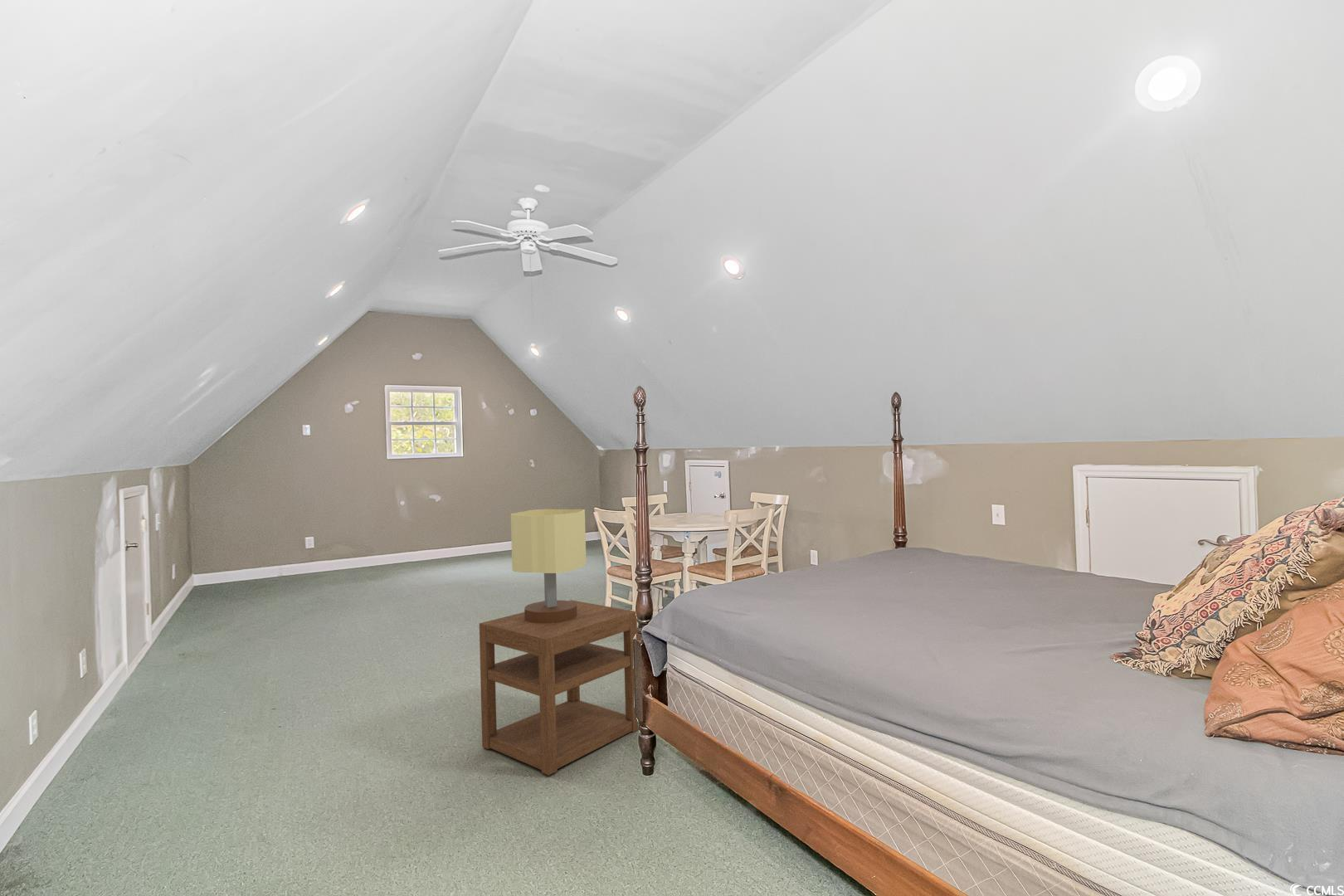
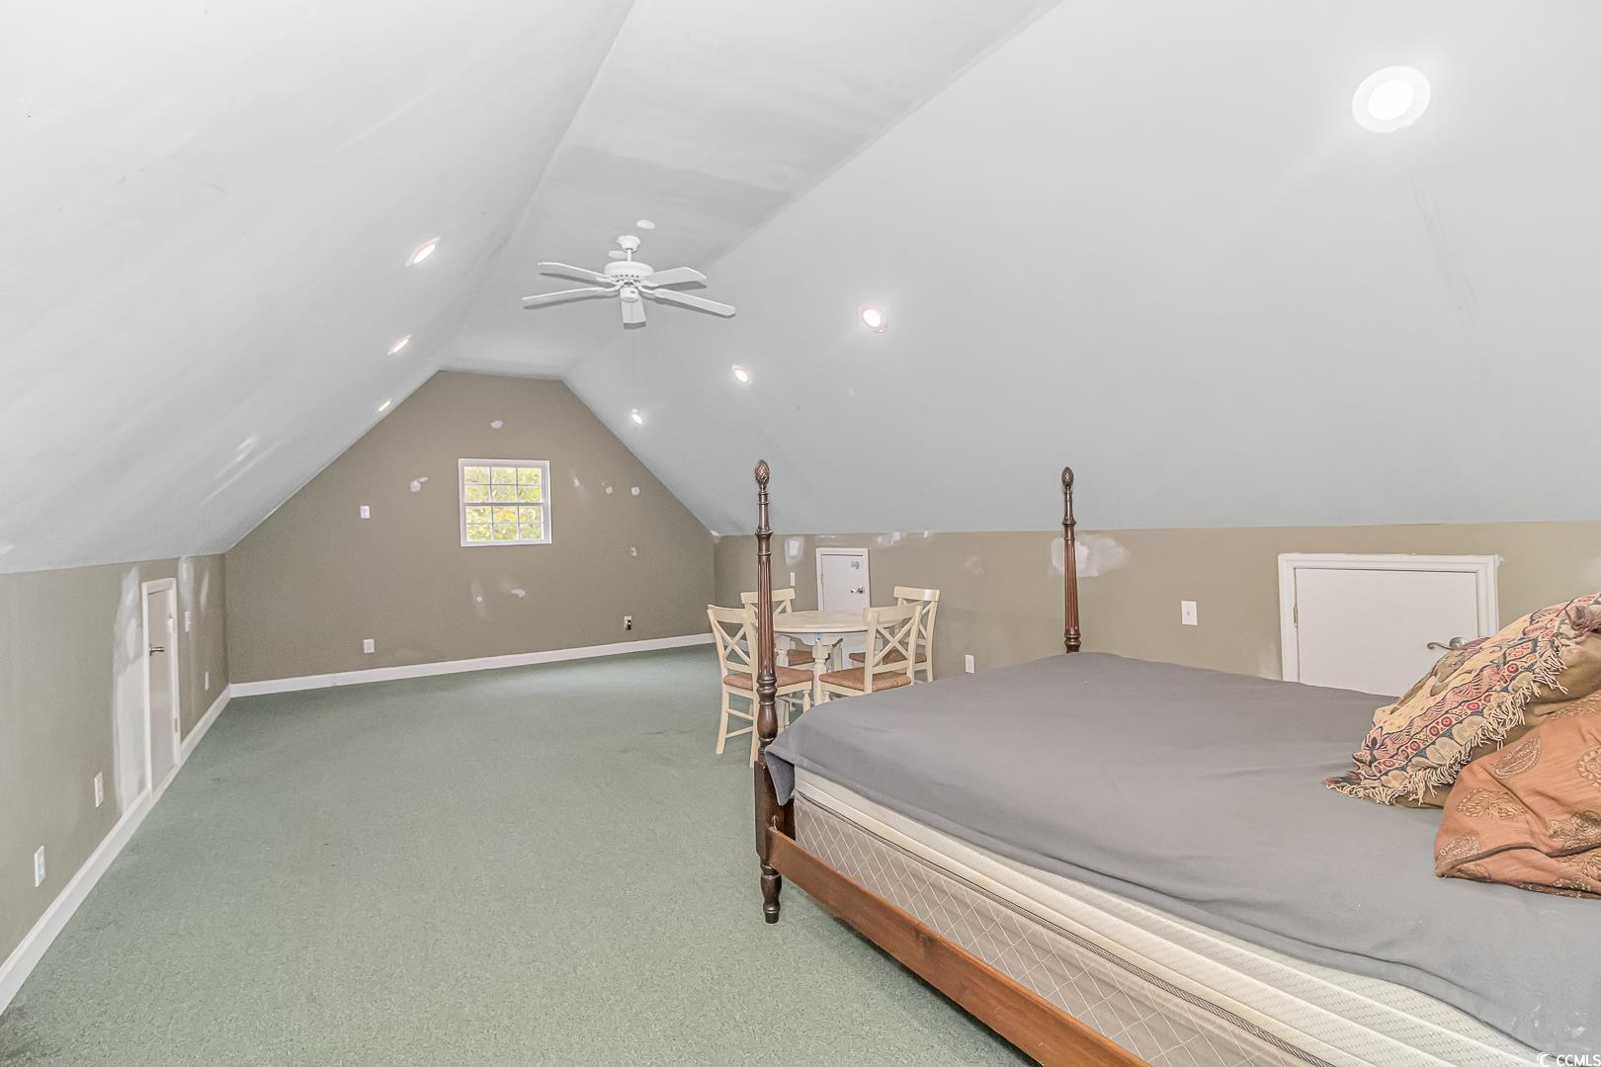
- table lamp (549, 563)
- nightstand (561, 677)
